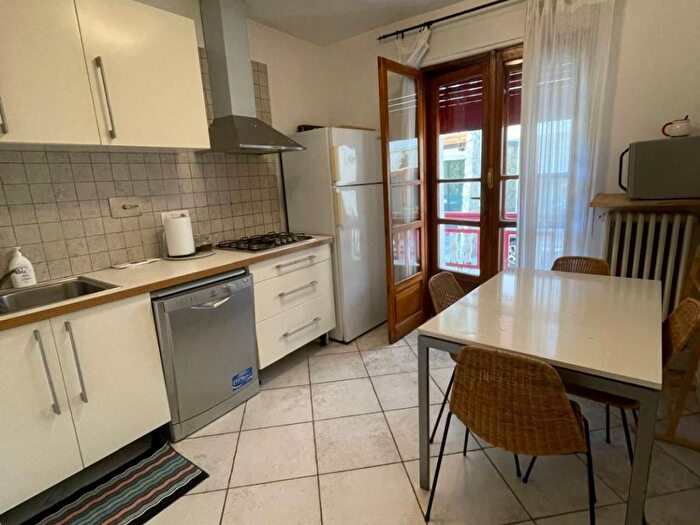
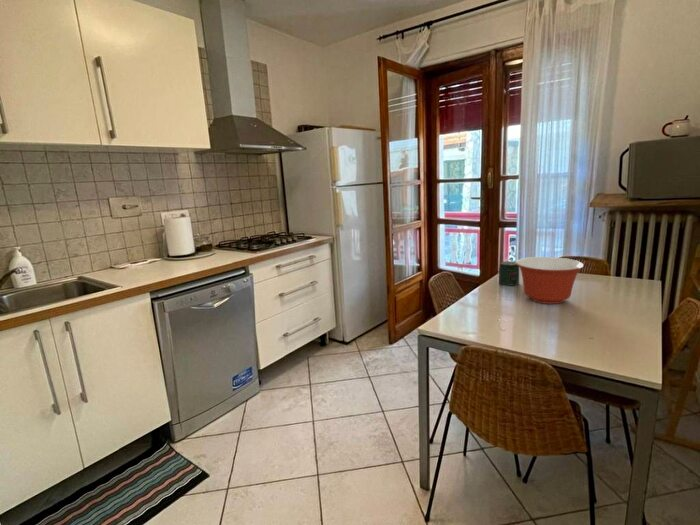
+ mixing bowl (547, 281)
+ jar (508, 273)
